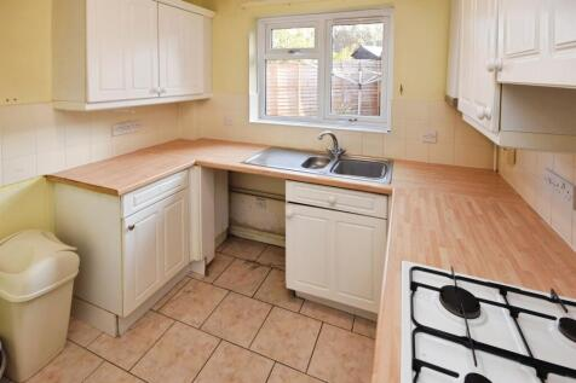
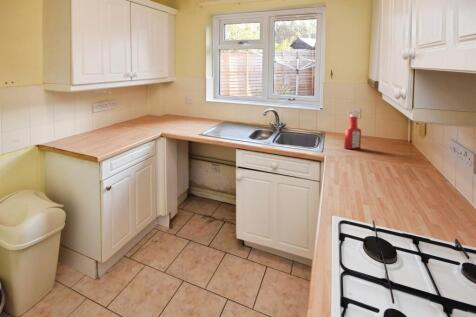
+ soap bottle (353, 131)
